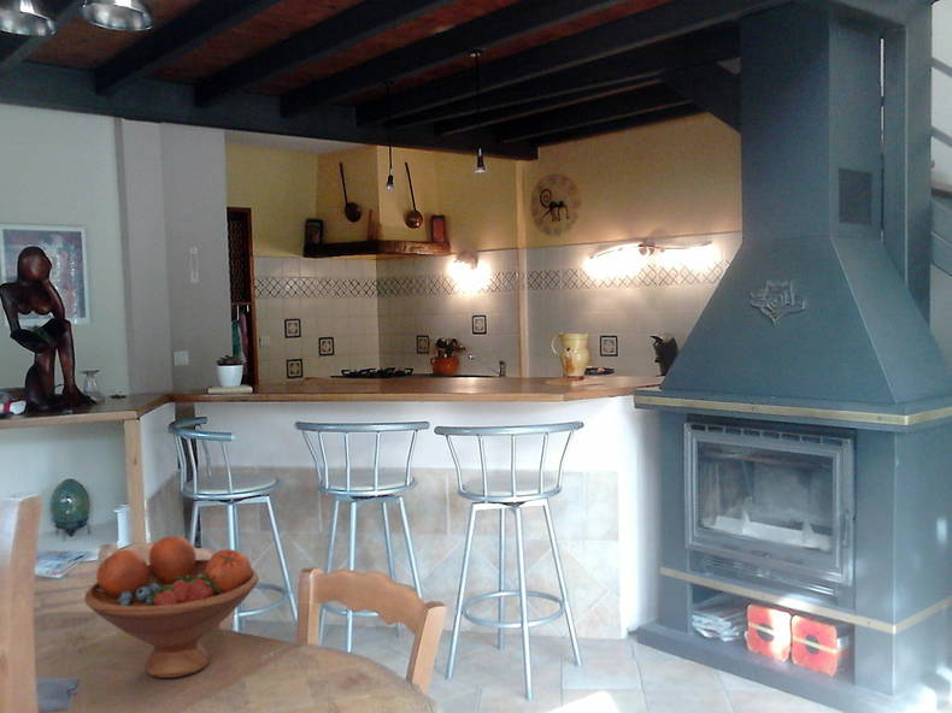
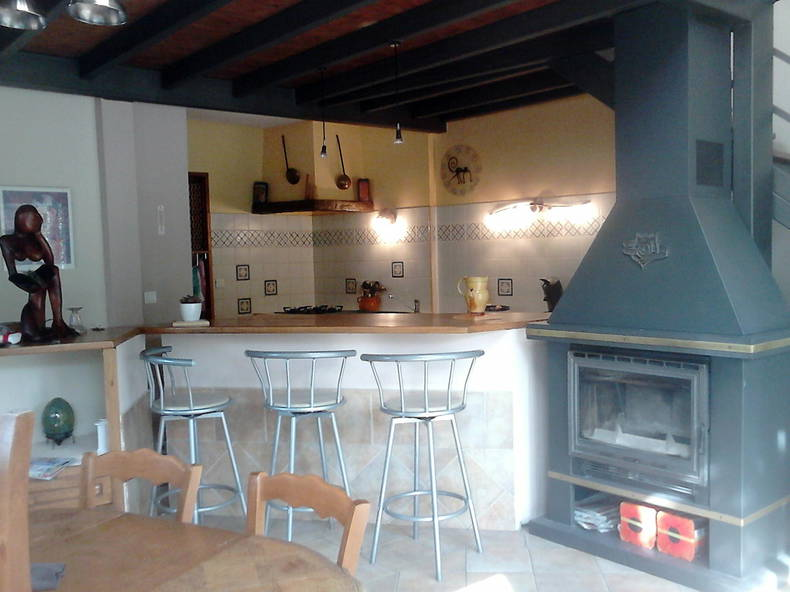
- fruit bowl (175, 608)
